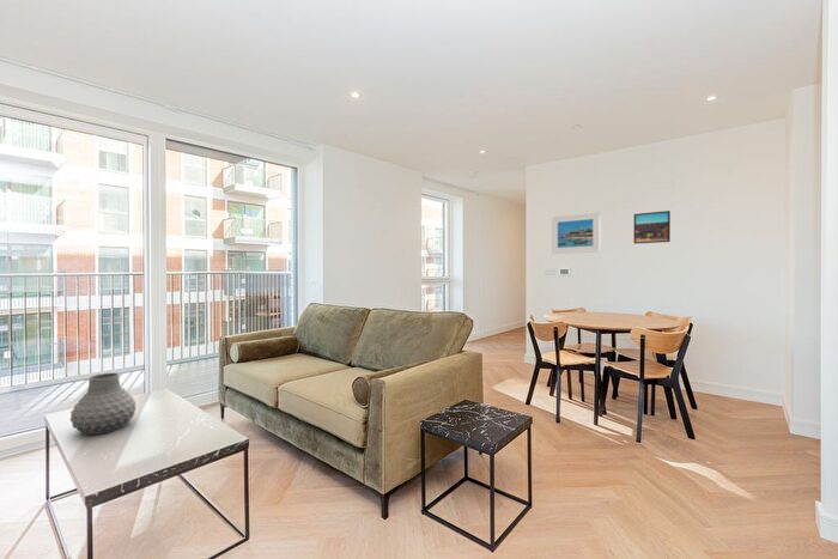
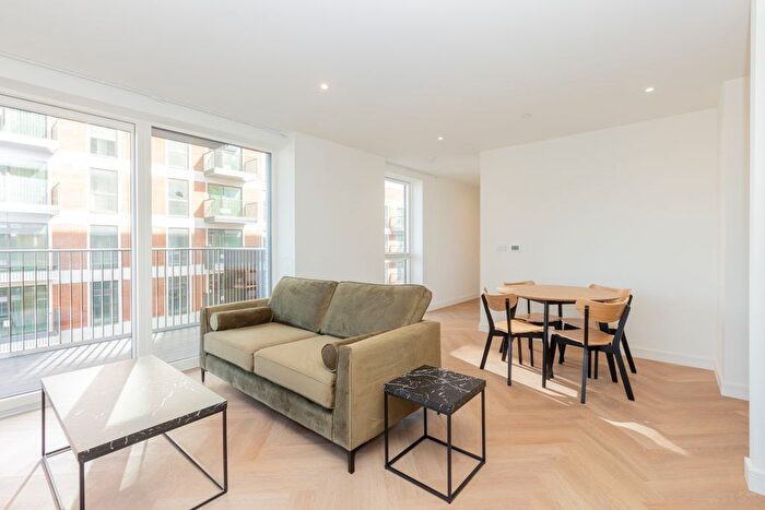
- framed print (651, 227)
- vase (104, 401)
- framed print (575, 233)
